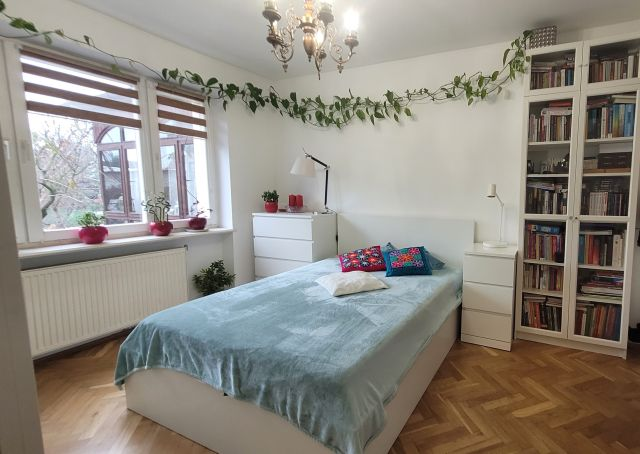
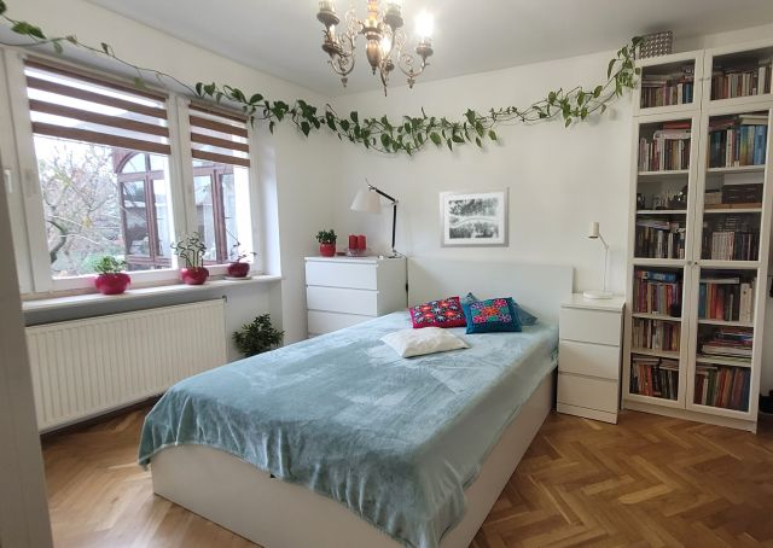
+ wall art (472, 218)
